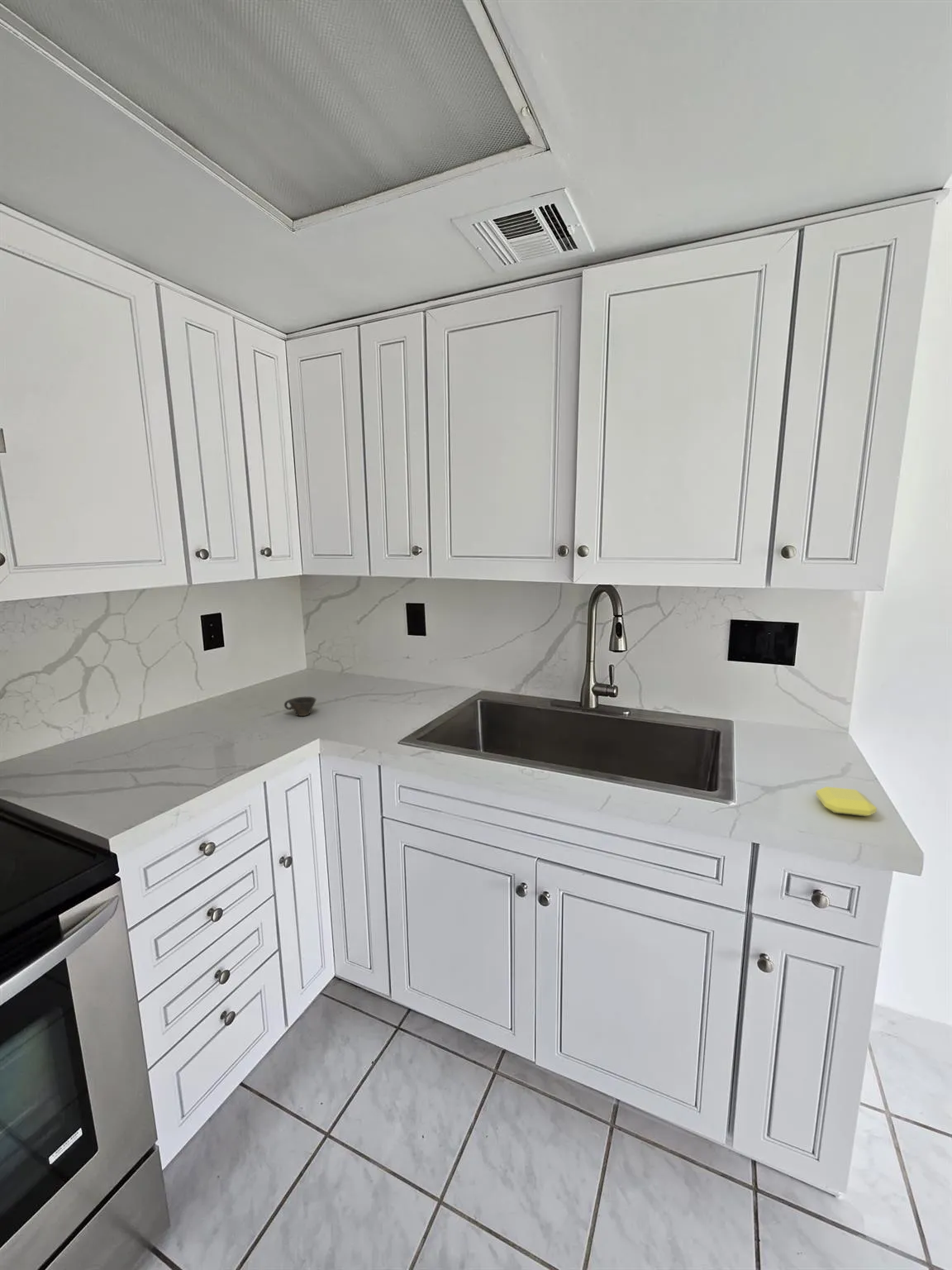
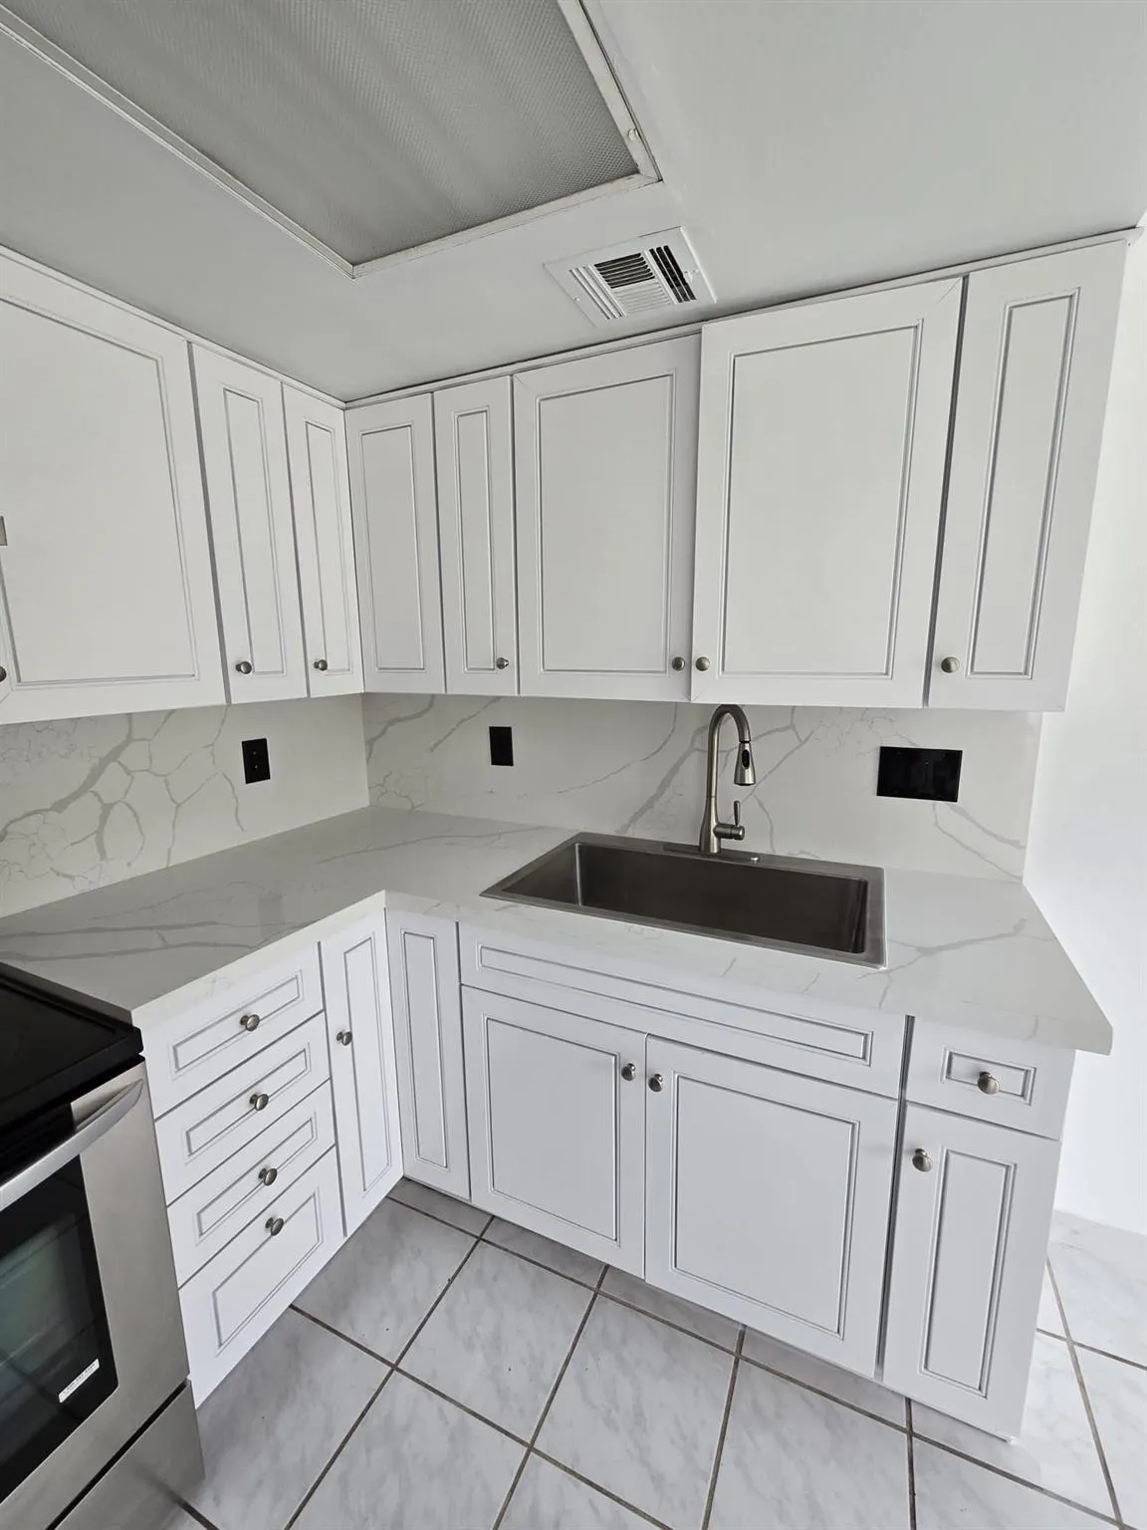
- cup (300, 706)
- soap bar (845, 800)
